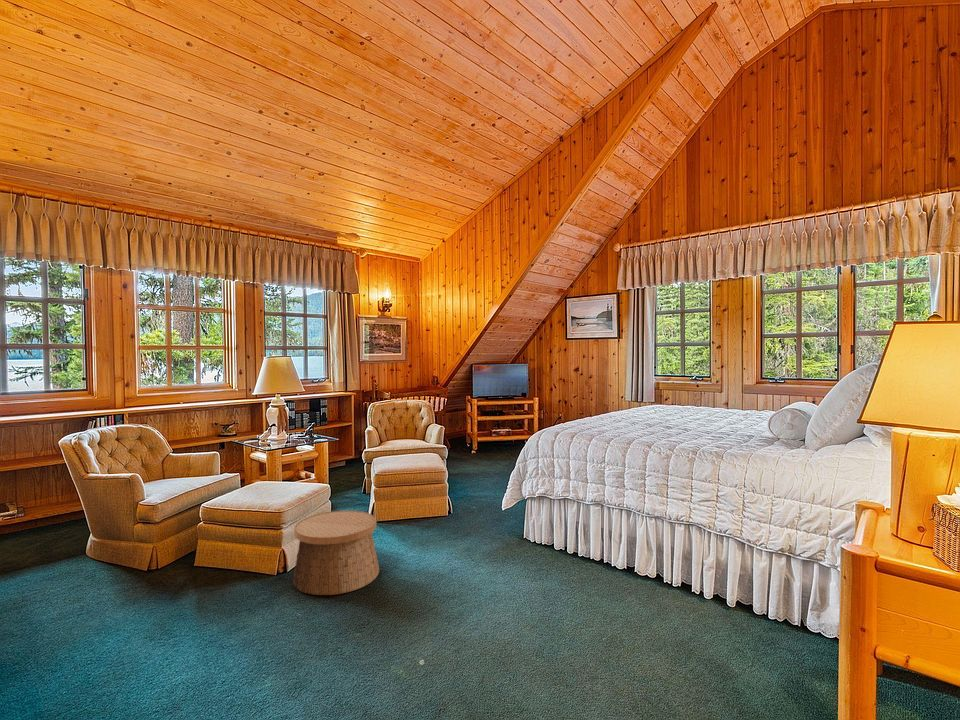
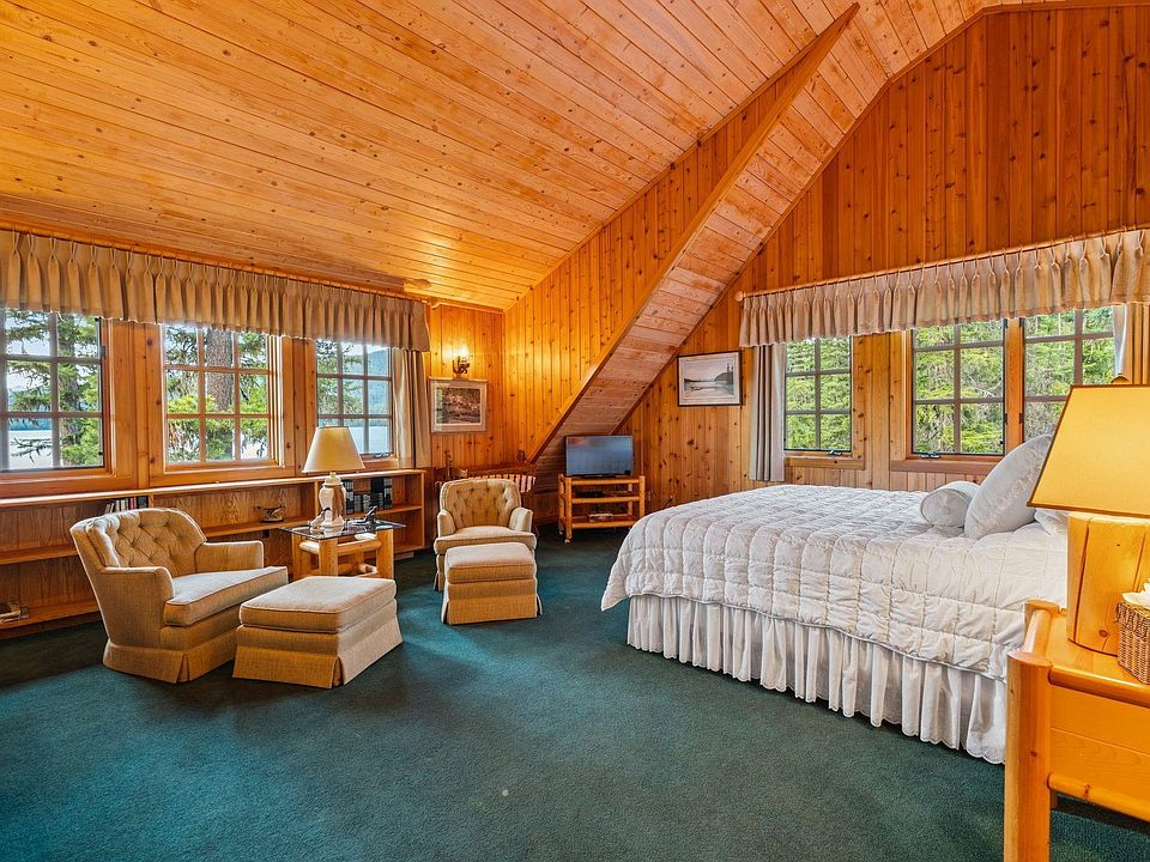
- basket (336, 549)
